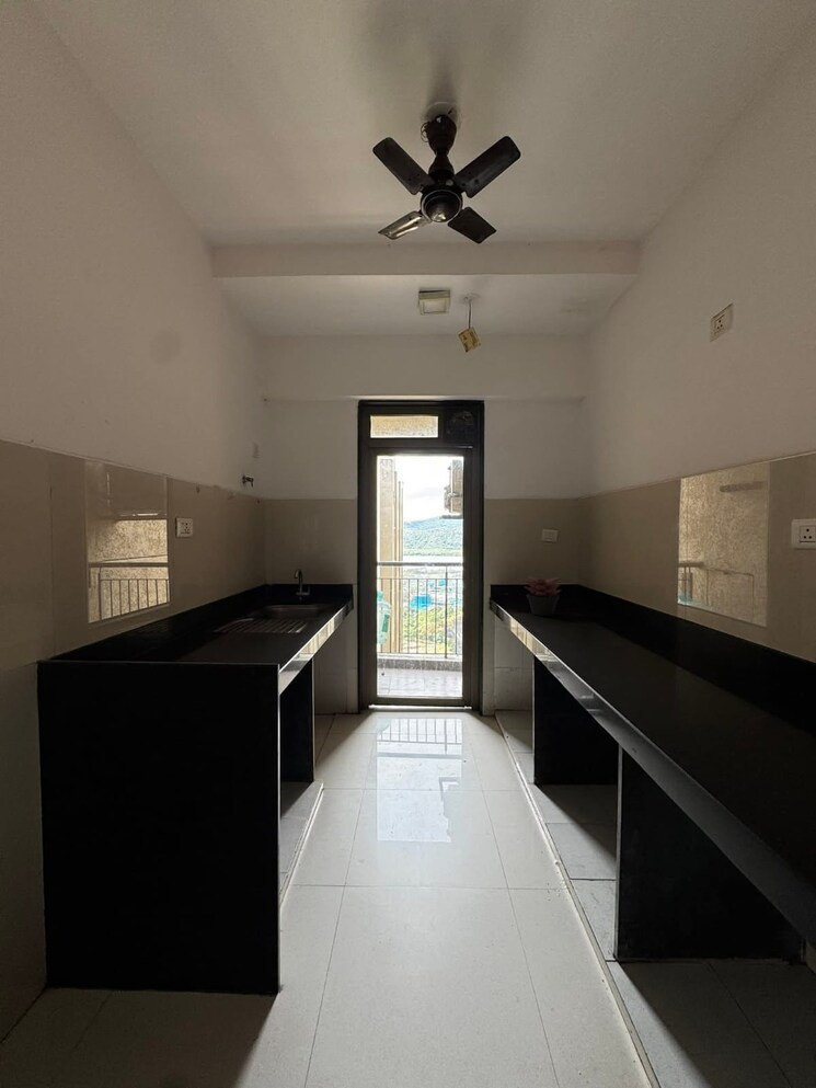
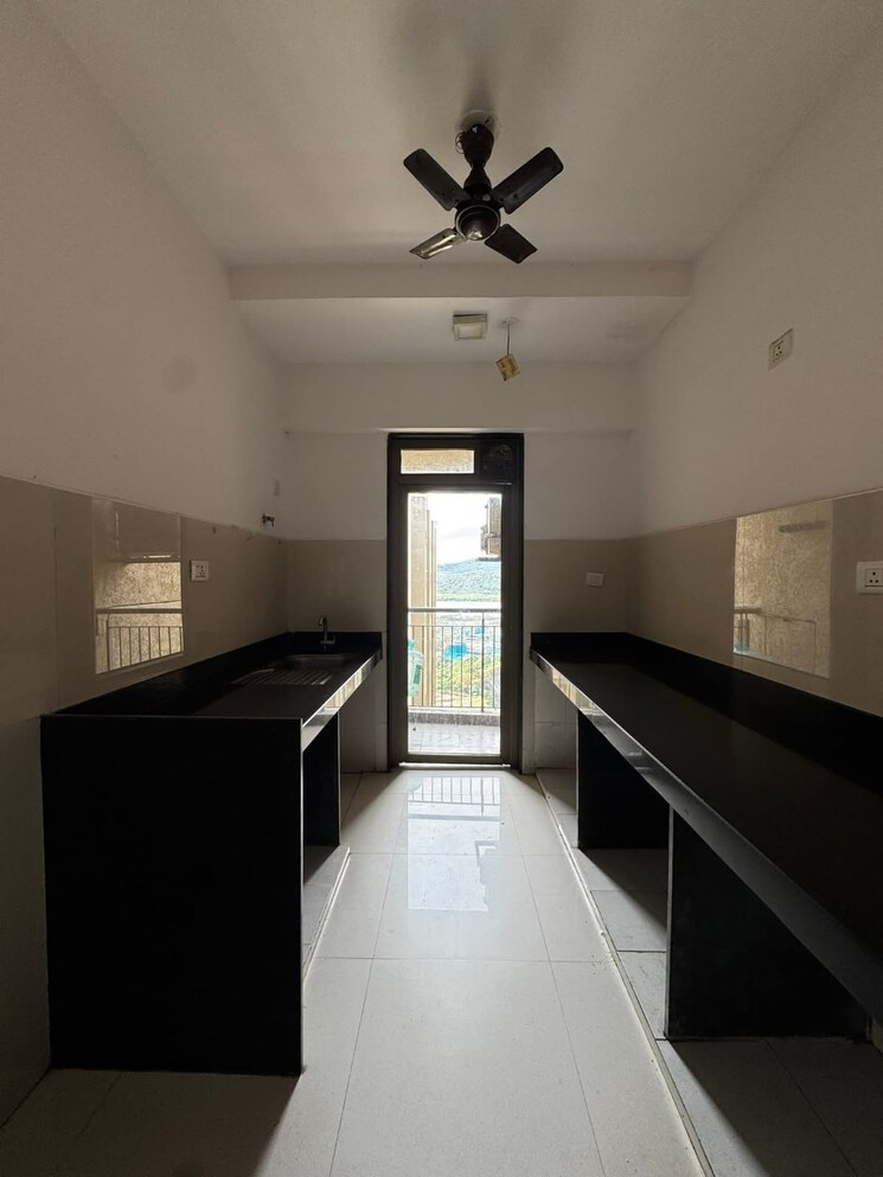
- succulent plant (542, 595)
